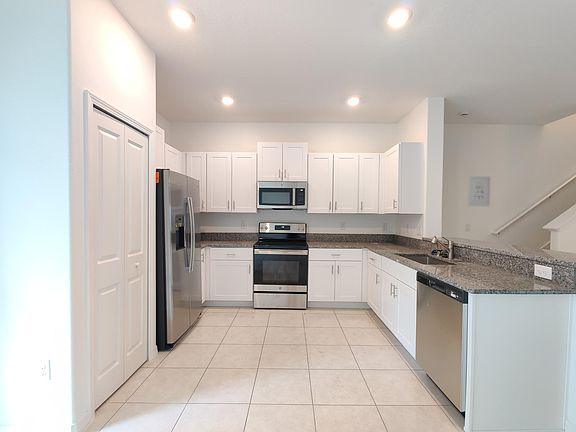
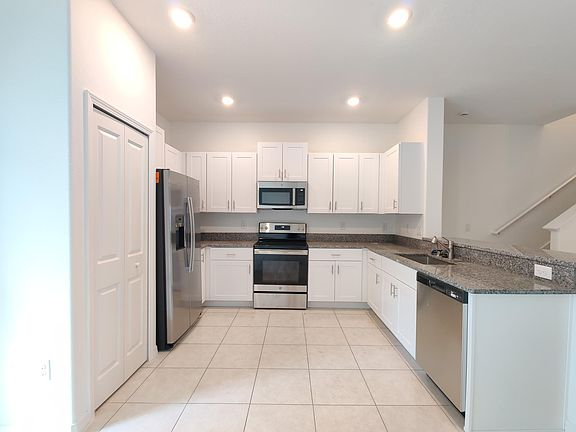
- wall art (479, 191)
